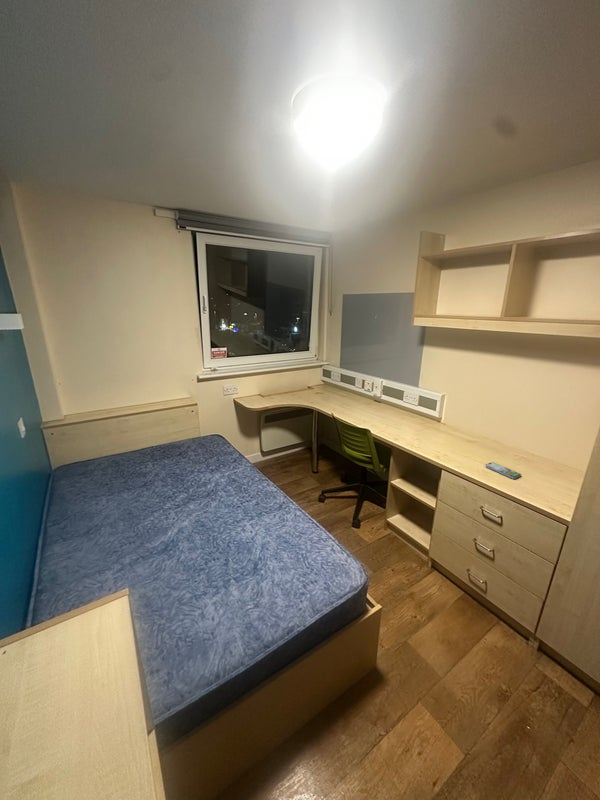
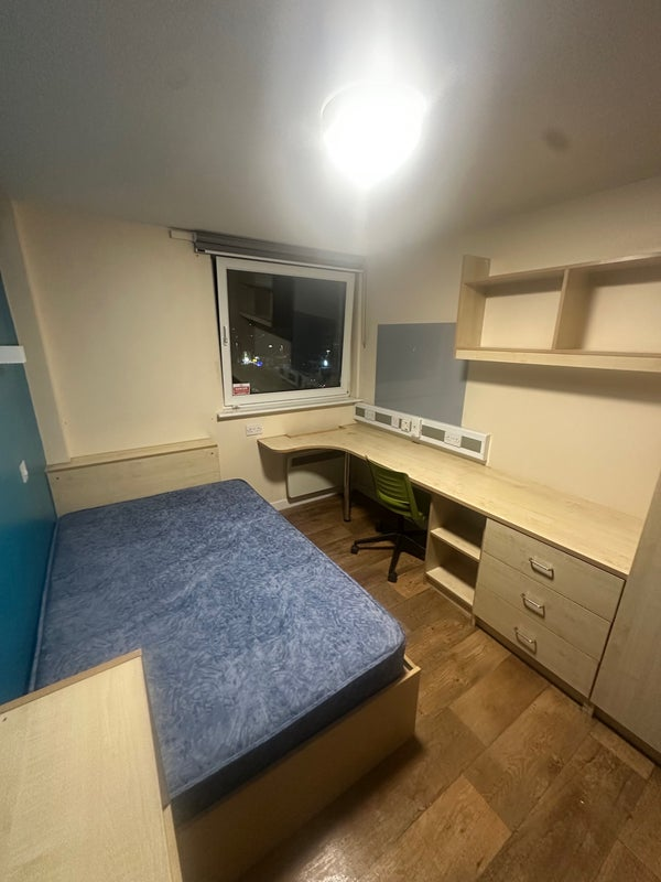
- smartphone (502, 470)
